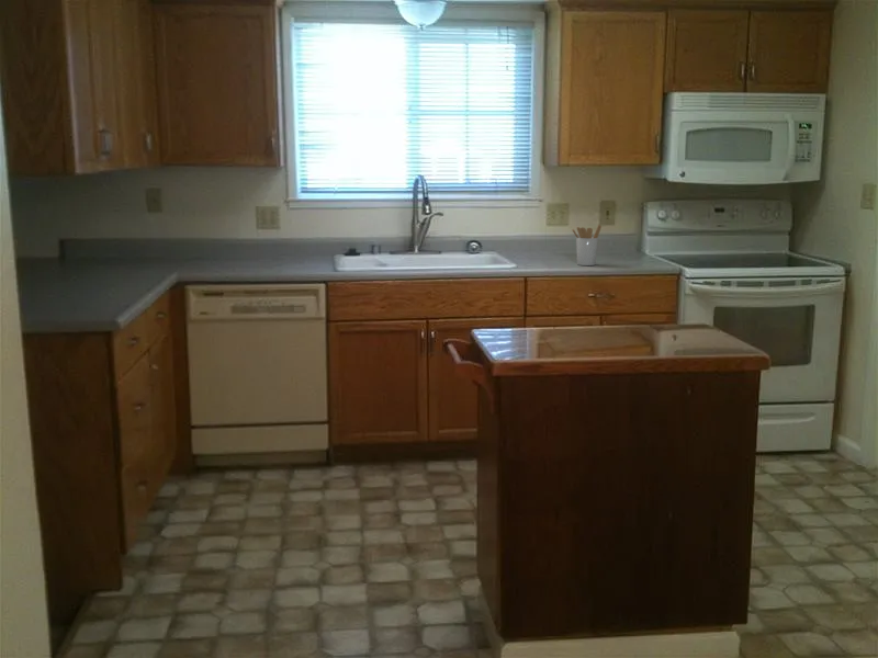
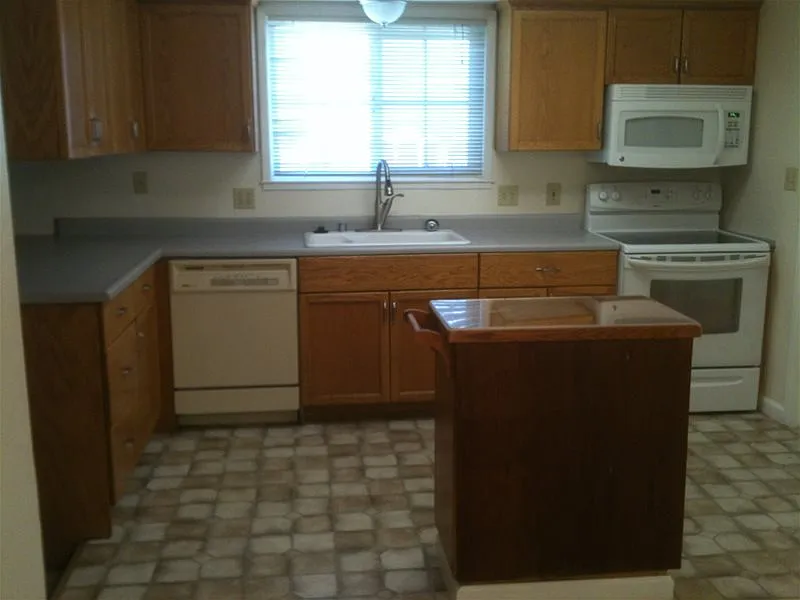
- utensil holder (586, 245)
